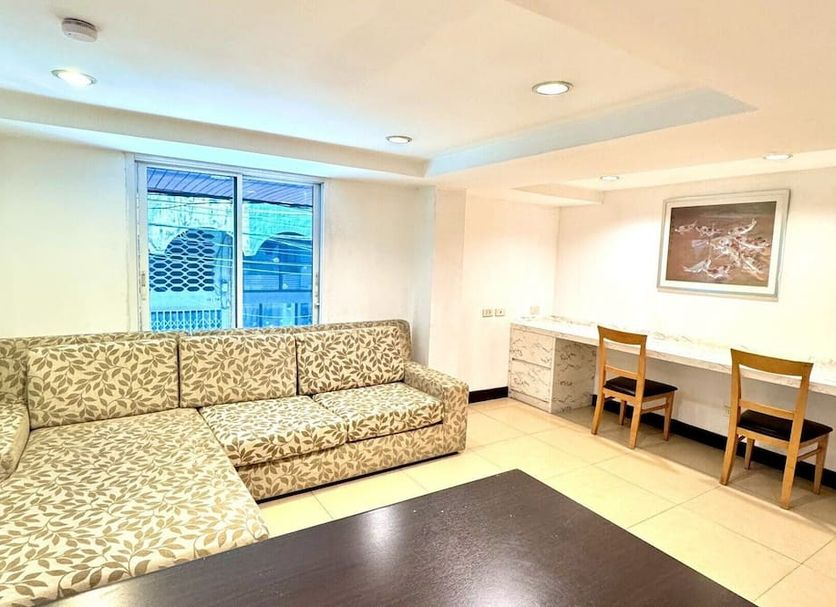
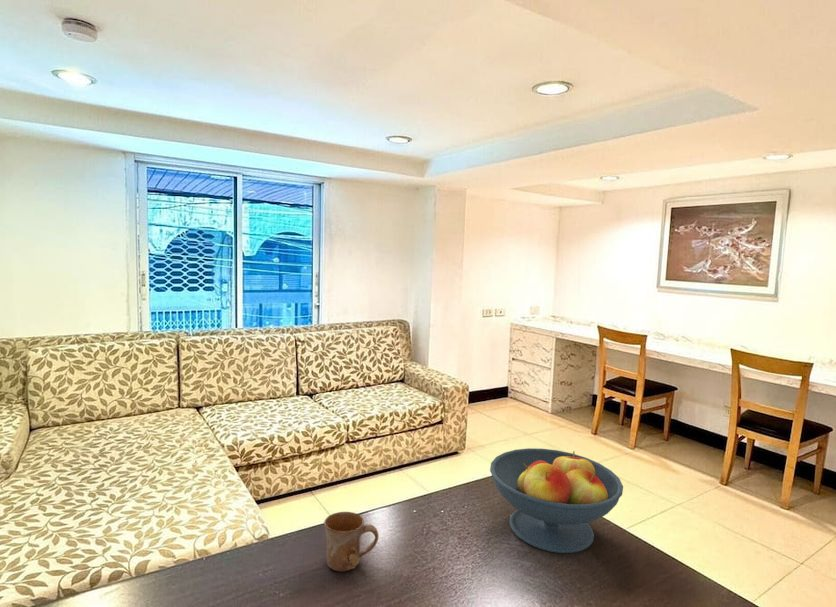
+ mug (351, 541)
+ fruit bowl (553, 491)
